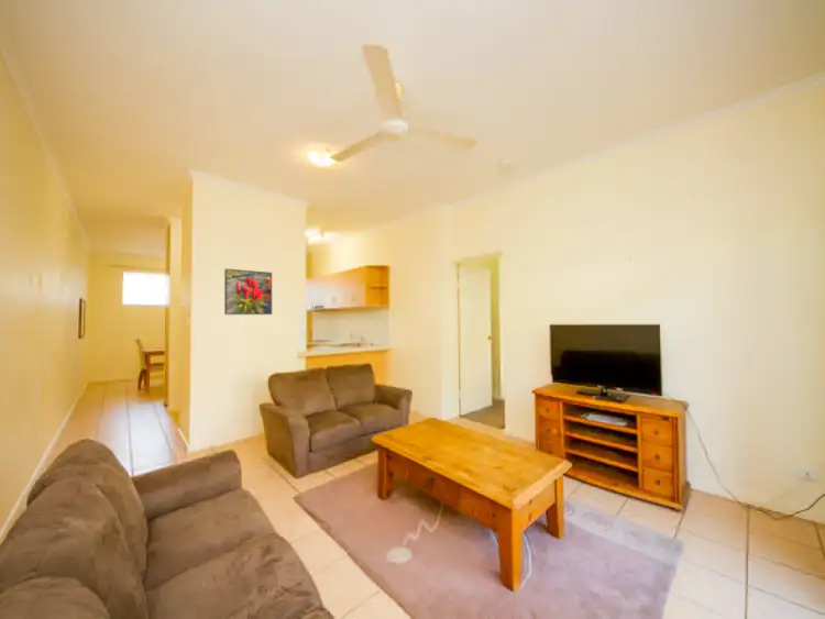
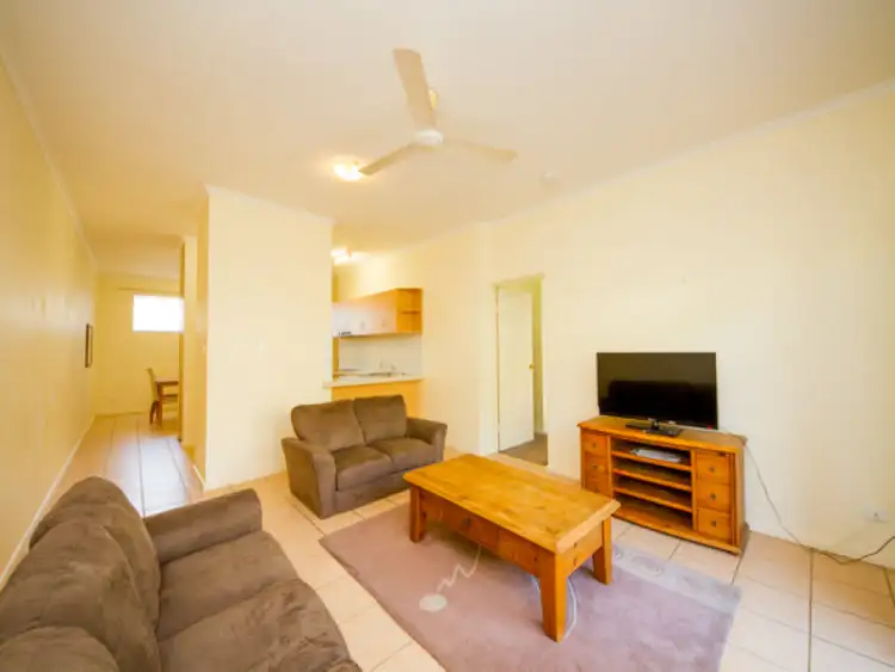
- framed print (249, 292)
